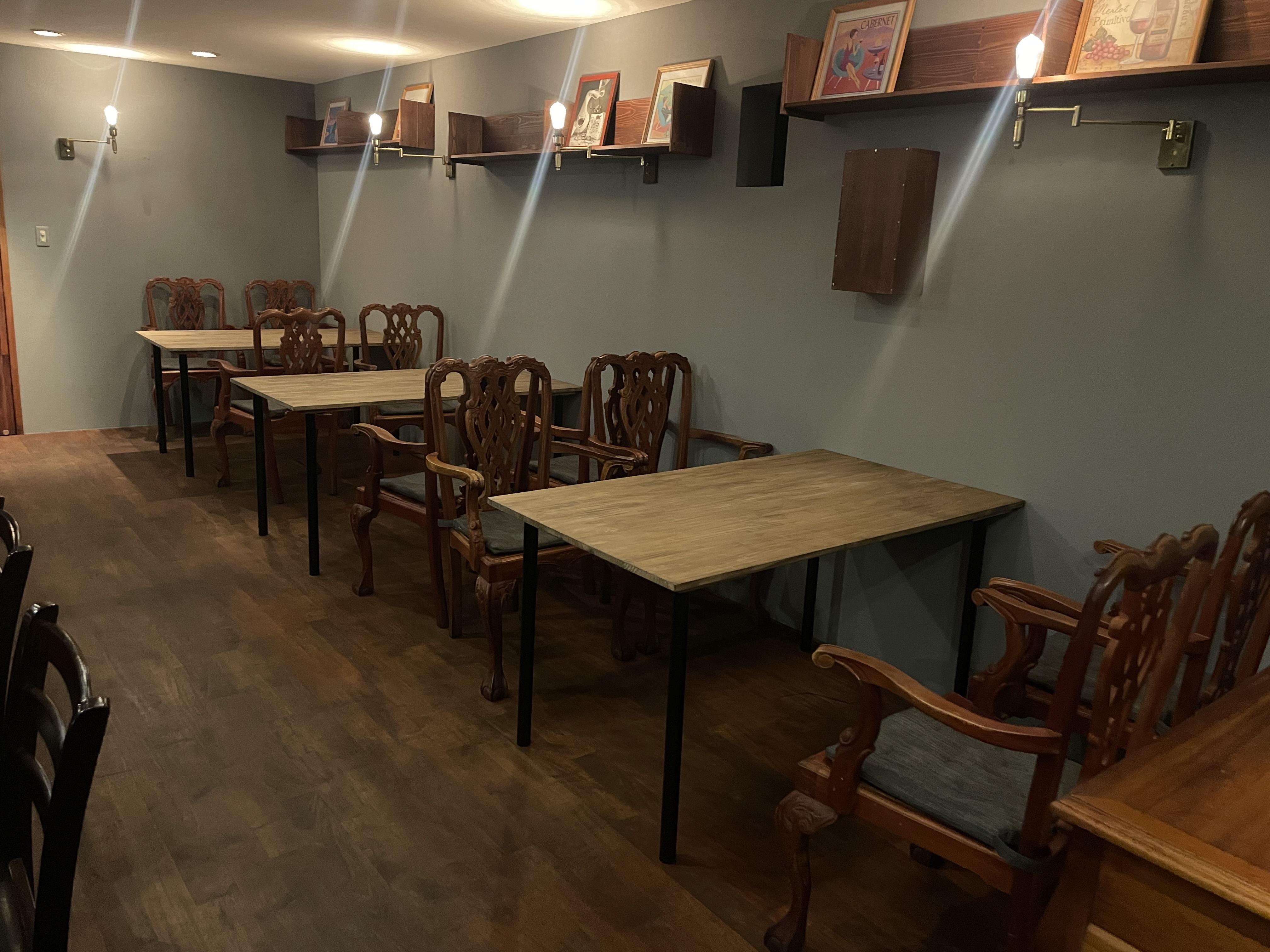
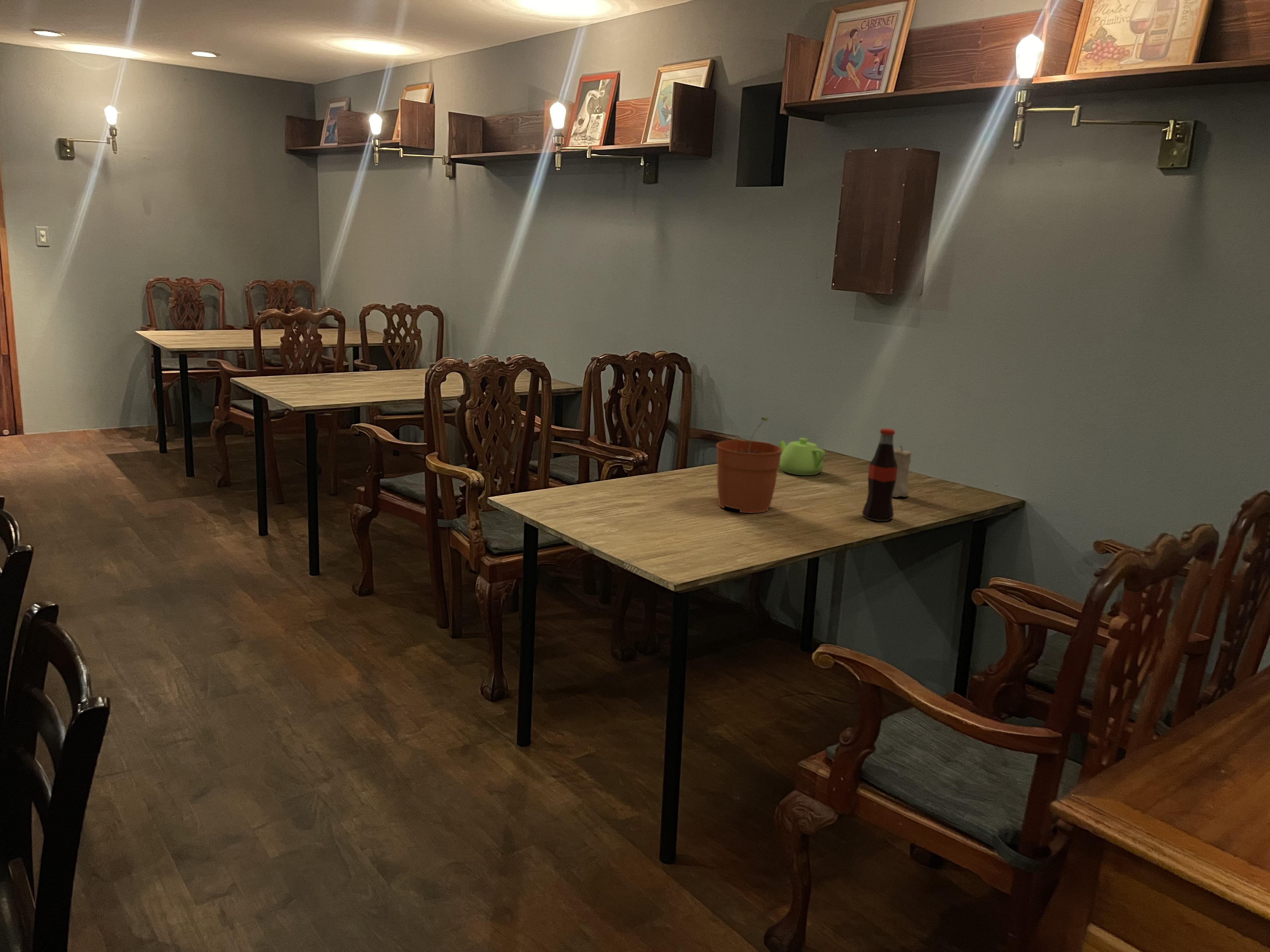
+ teapot (800, 454)
+ candle (899, 470)
+ bottle (883, 473)
+ plant pot (748, 462)
